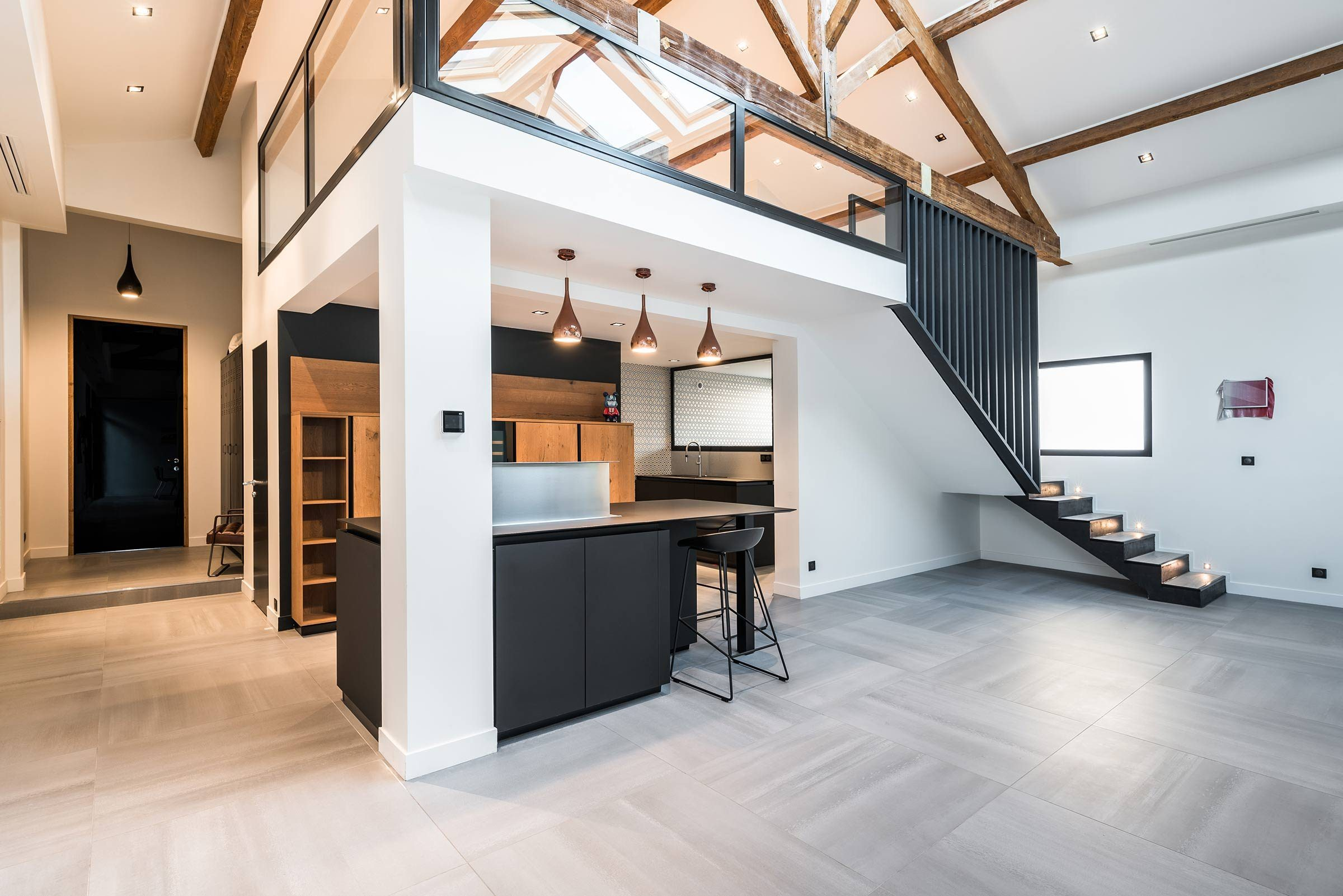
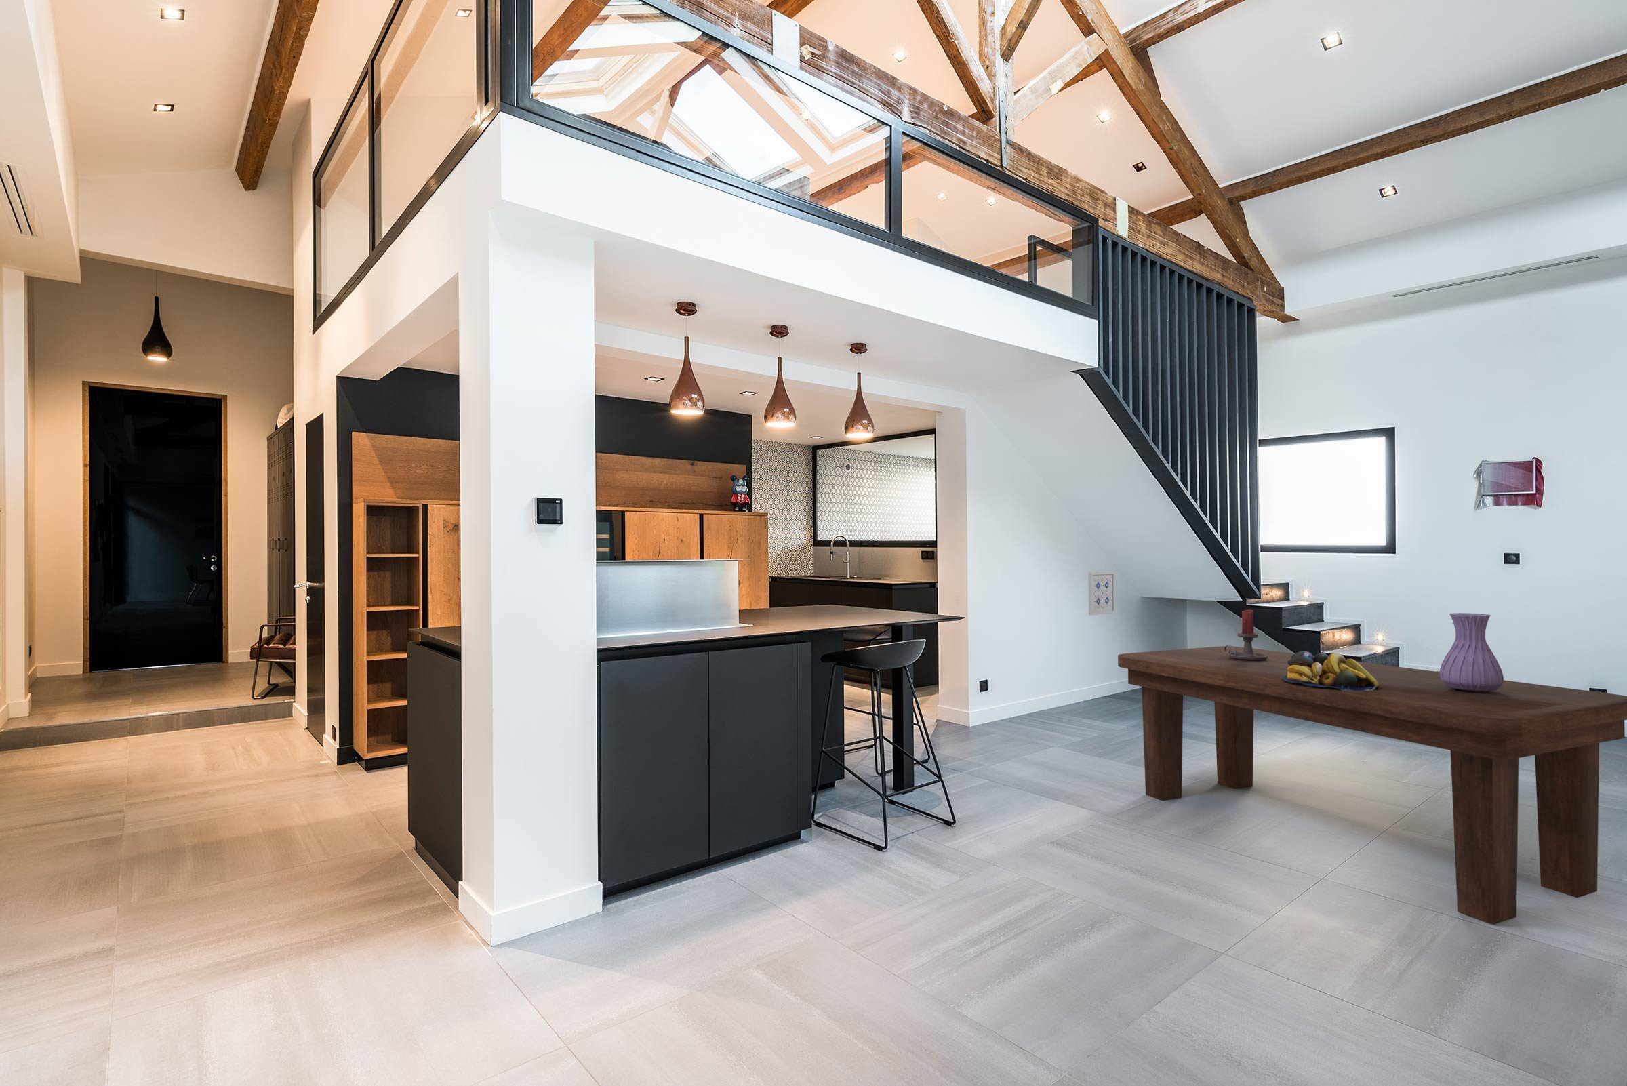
+ wall art (1101, 593)
+ dining table (1339, 727)
+ vase (1471, 651)
+ fruit bowl (1328, 668)
+ candle holder (1243, 633)
